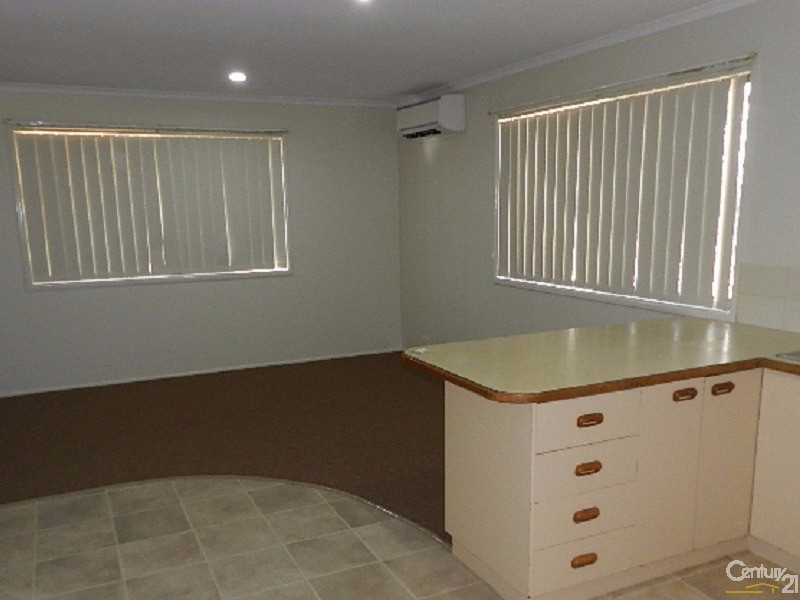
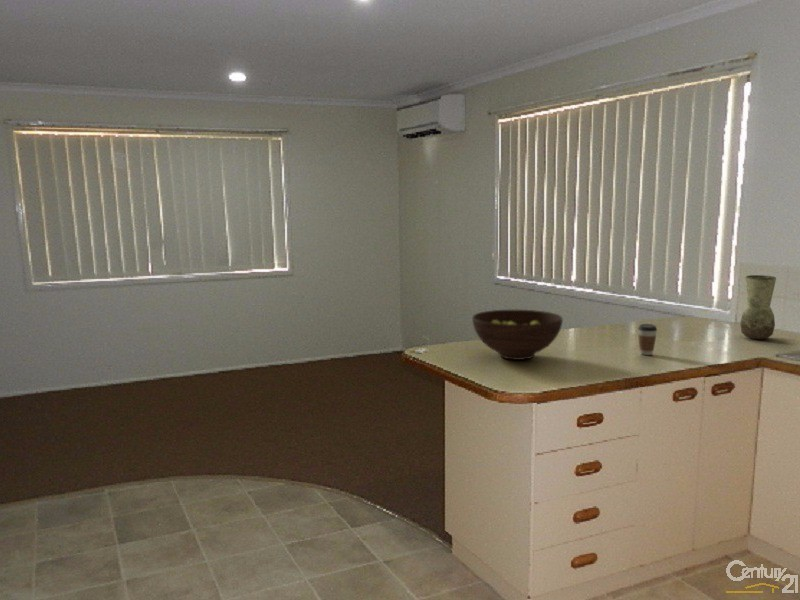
+ coffee cup (647, 339)
+ vase (758, 307)
+ fruit bowl (516, 336)
